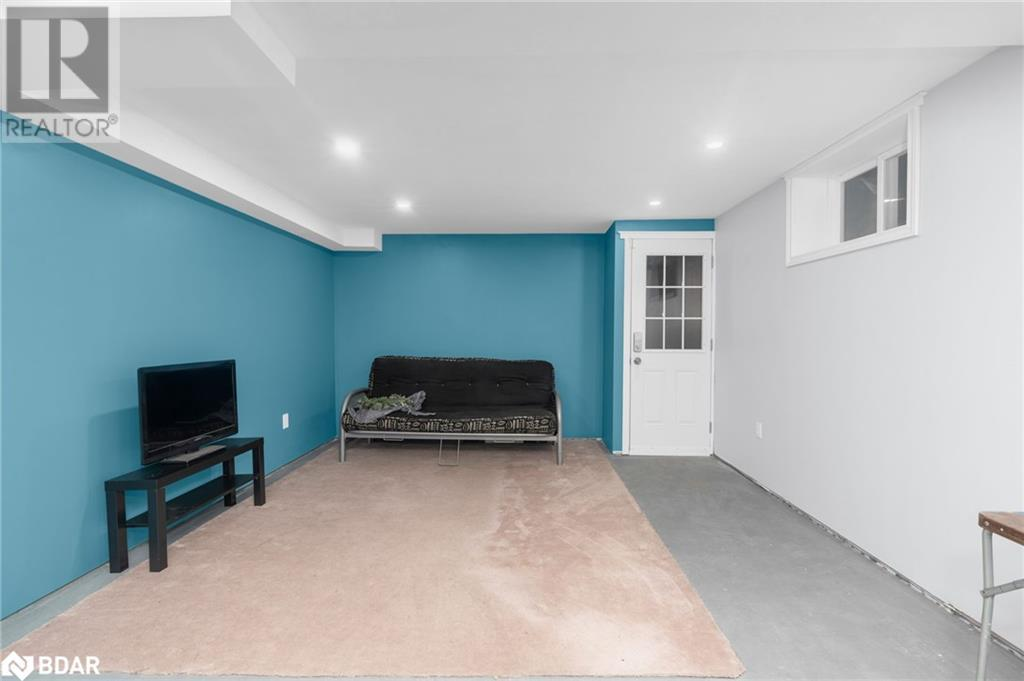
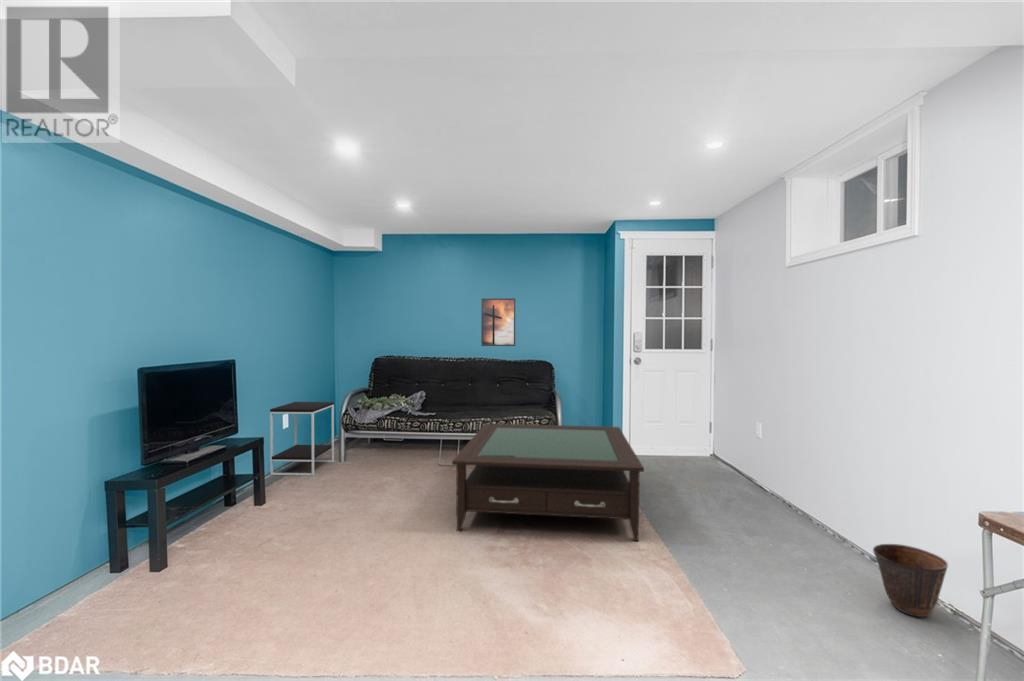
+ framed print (498, 322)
+ coffee table (548, 471)
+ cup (908, 581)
+ side table (296, 436)
